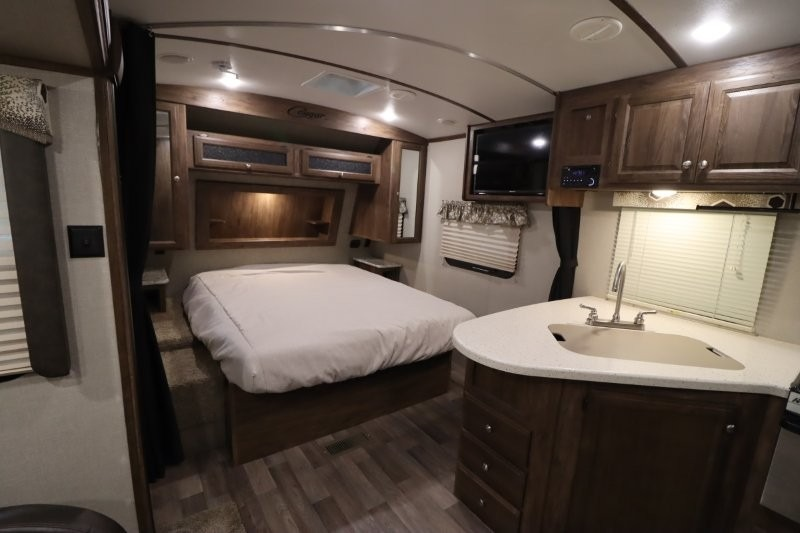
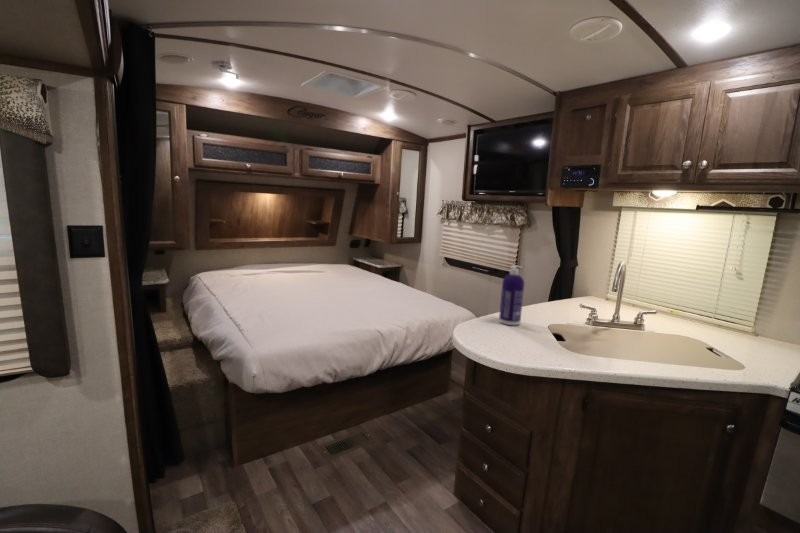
+ spray bottle (512, 294)
